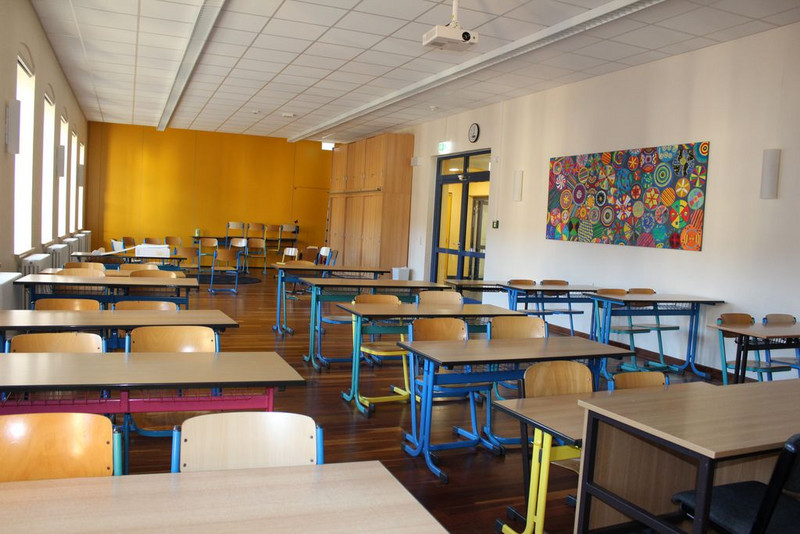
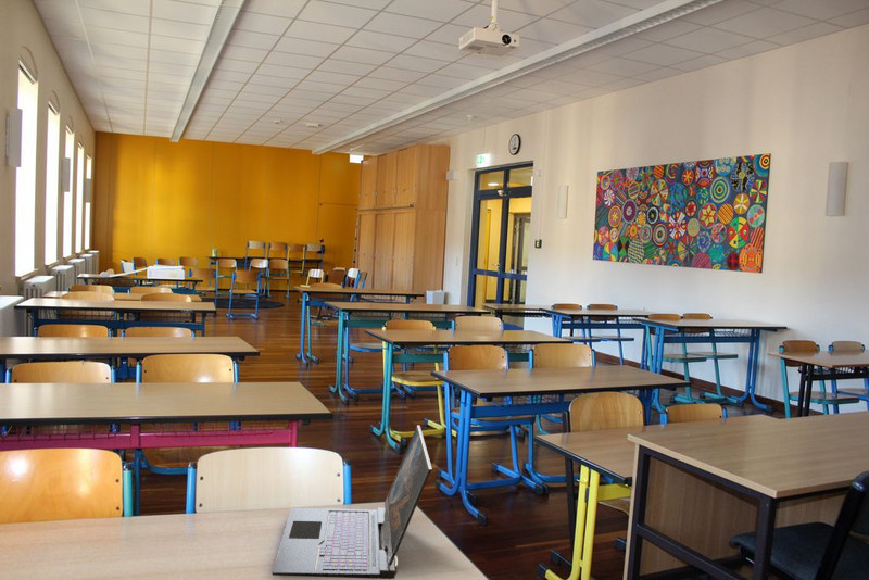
+ laptop (353, 509)
